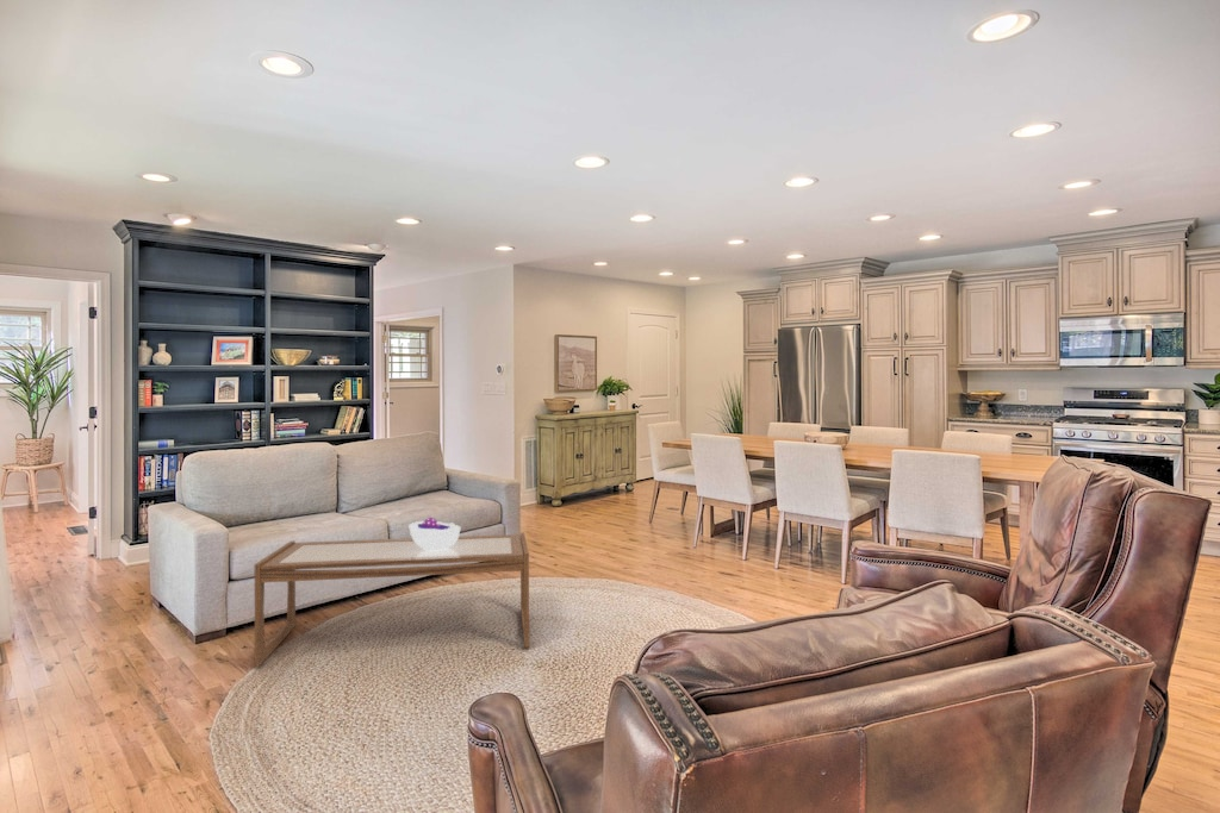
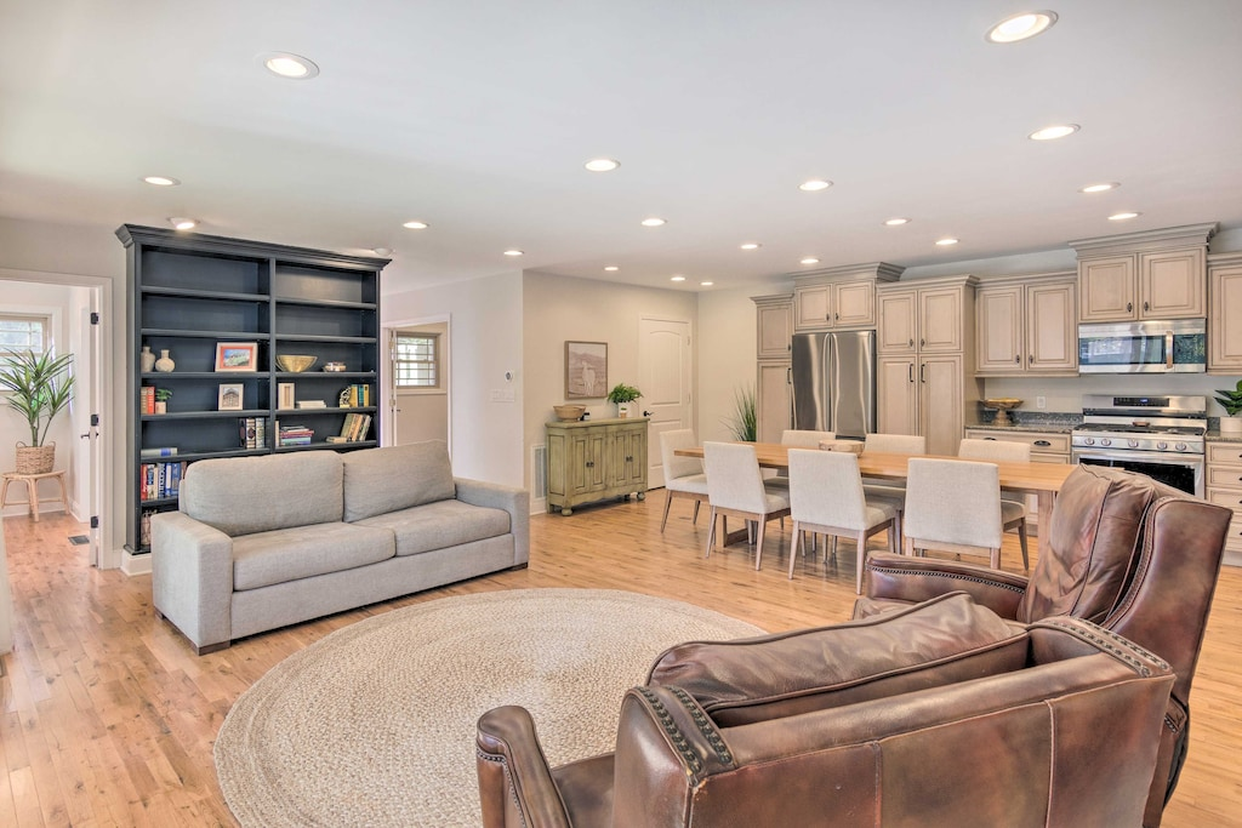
- coffee table (404, 575)
- decorative bowl (436, 529)
